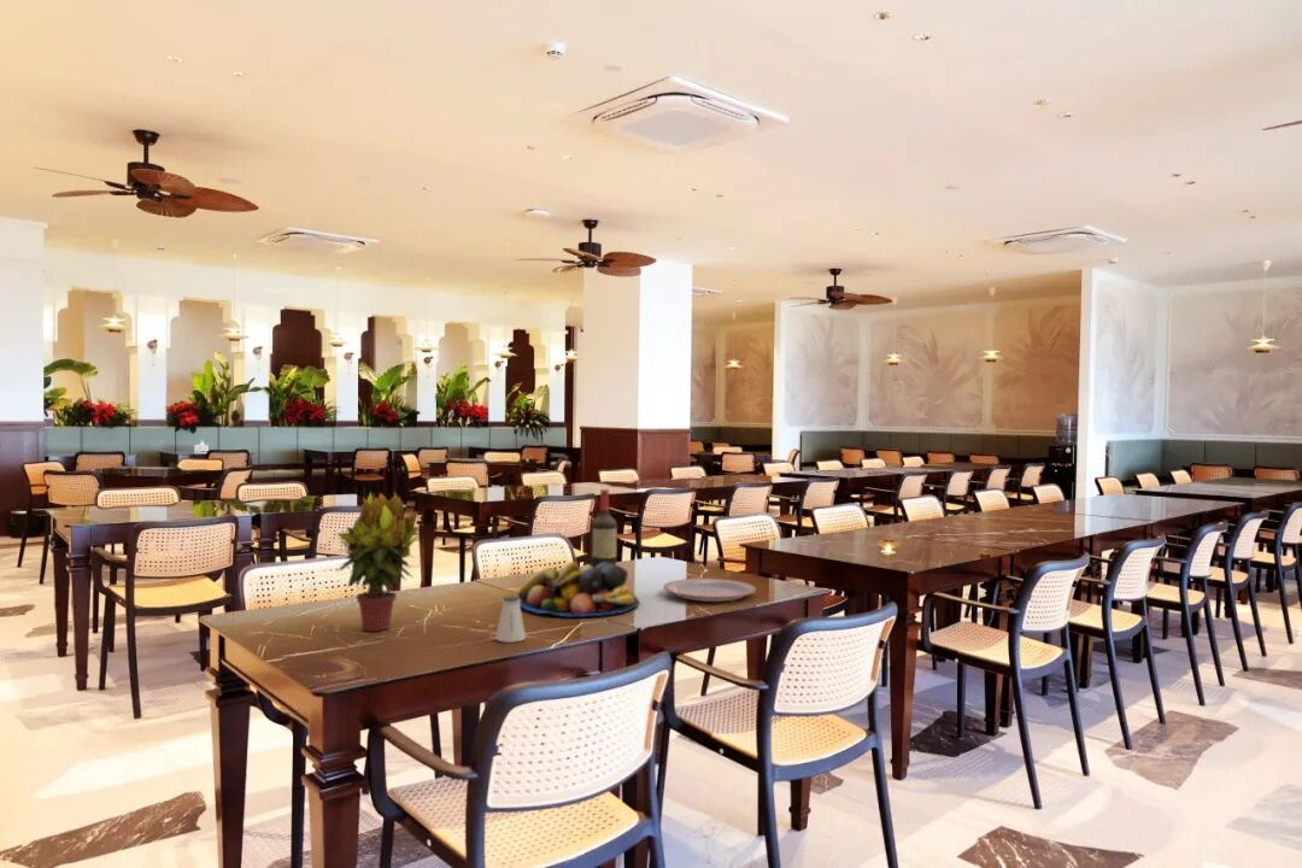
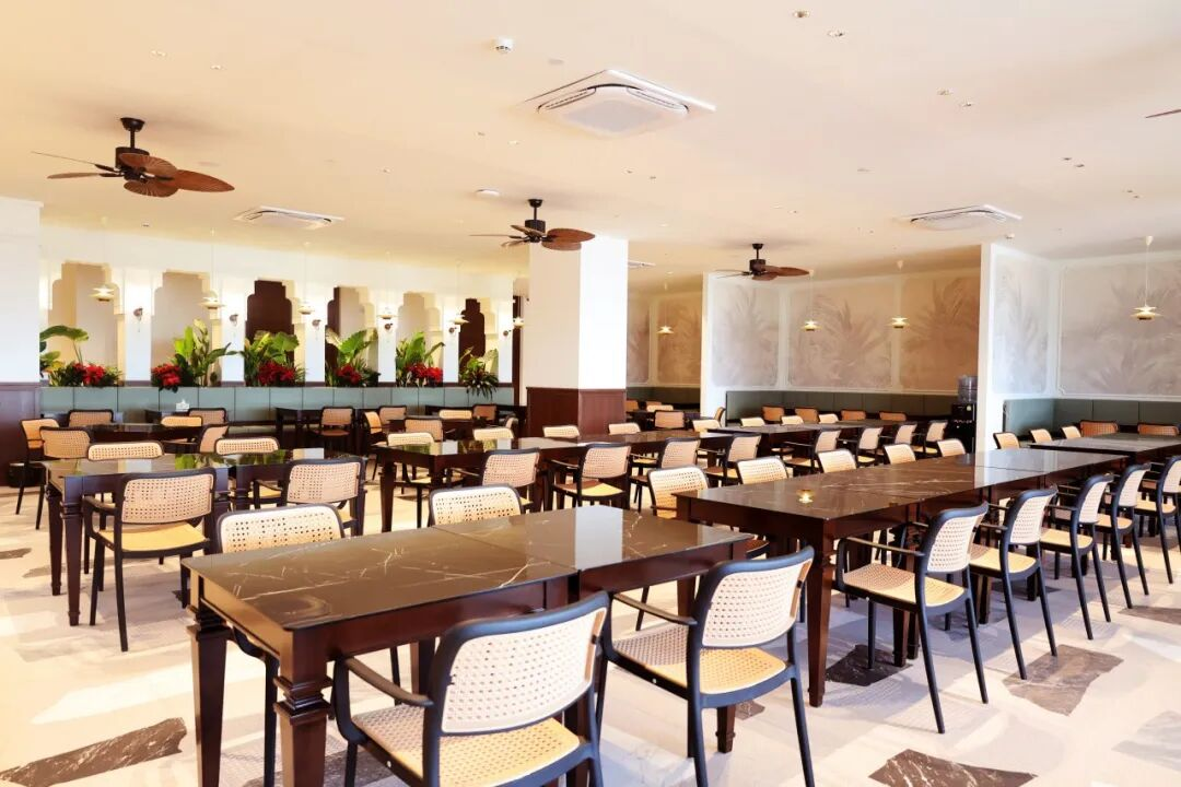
- wine bottle (604, 535)
- plate (709, 591)
- potted plant (377, 559)
- fruit bowl (577, 581)
- saltshaker (510, 617)
